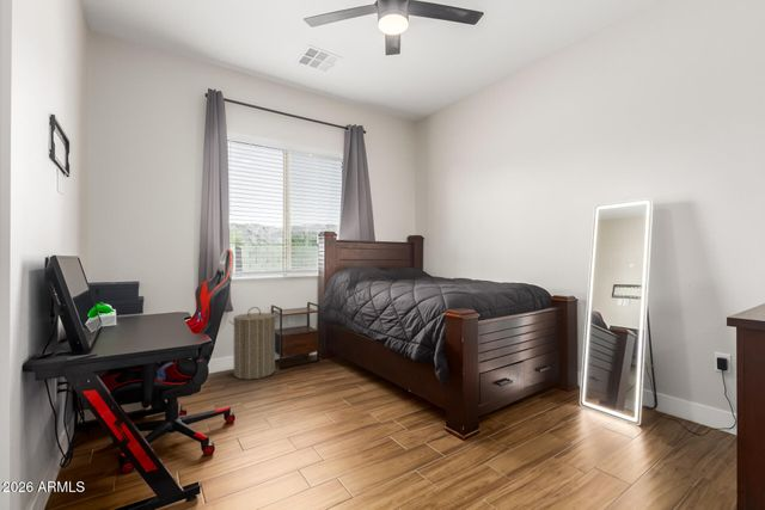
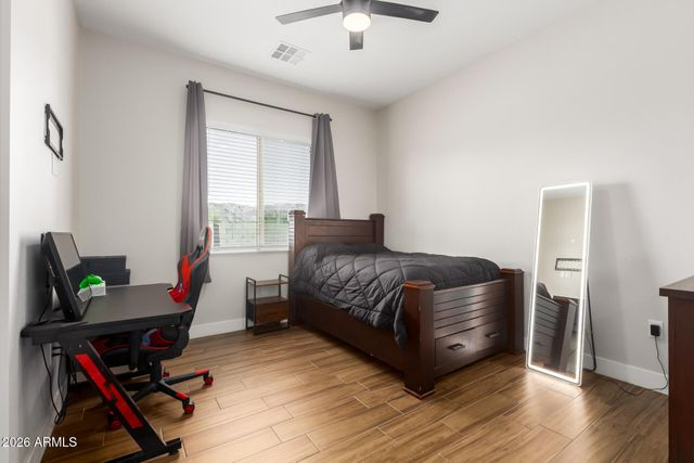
- laundry hamper (255, 339)
